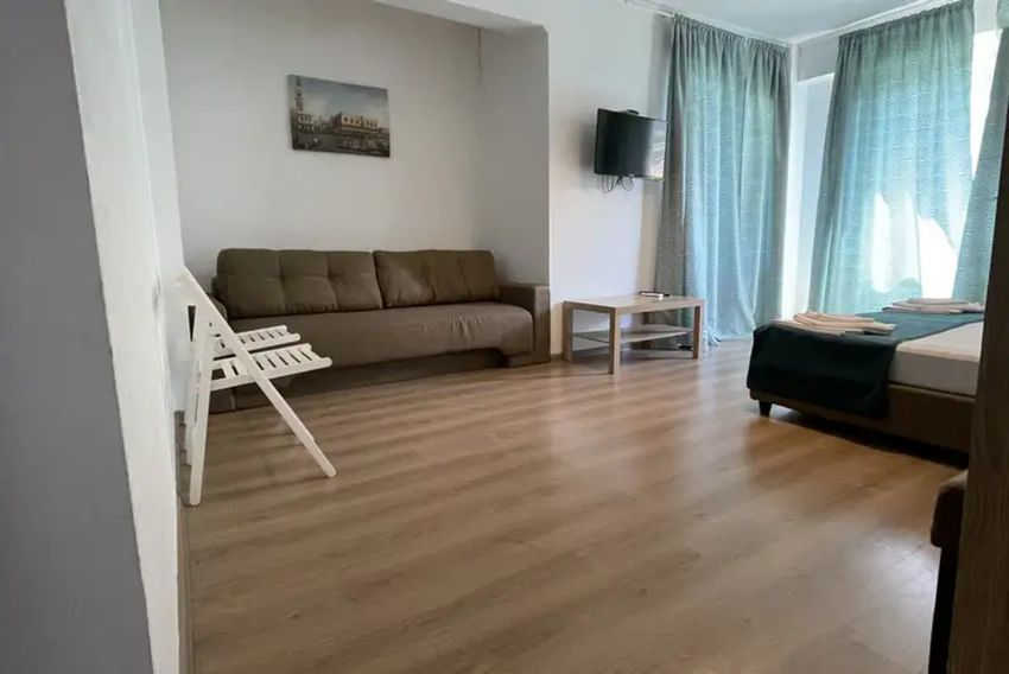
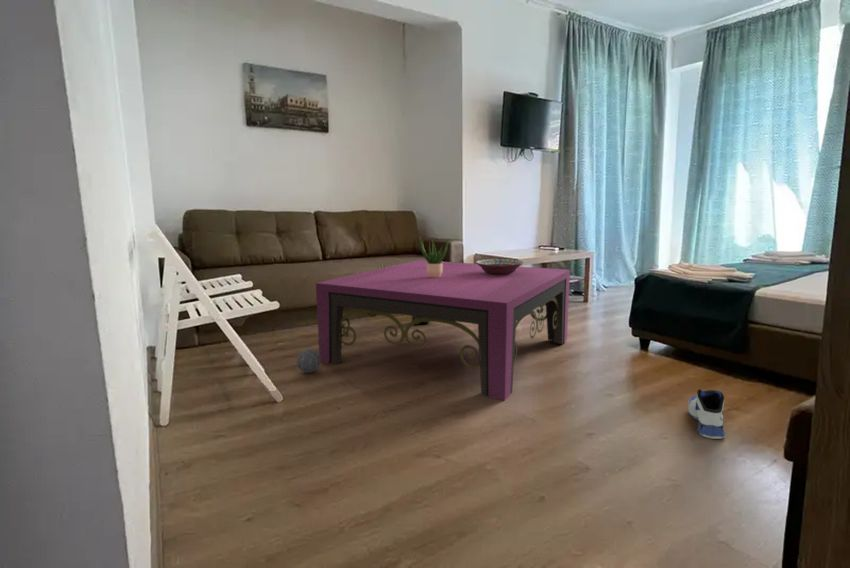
+ potted plant (433, 255)
+ coffee table (451, 313)
+ ball (308, 361)
+ decorative bowl (499, 267)
+ sneaker (709, 405)
